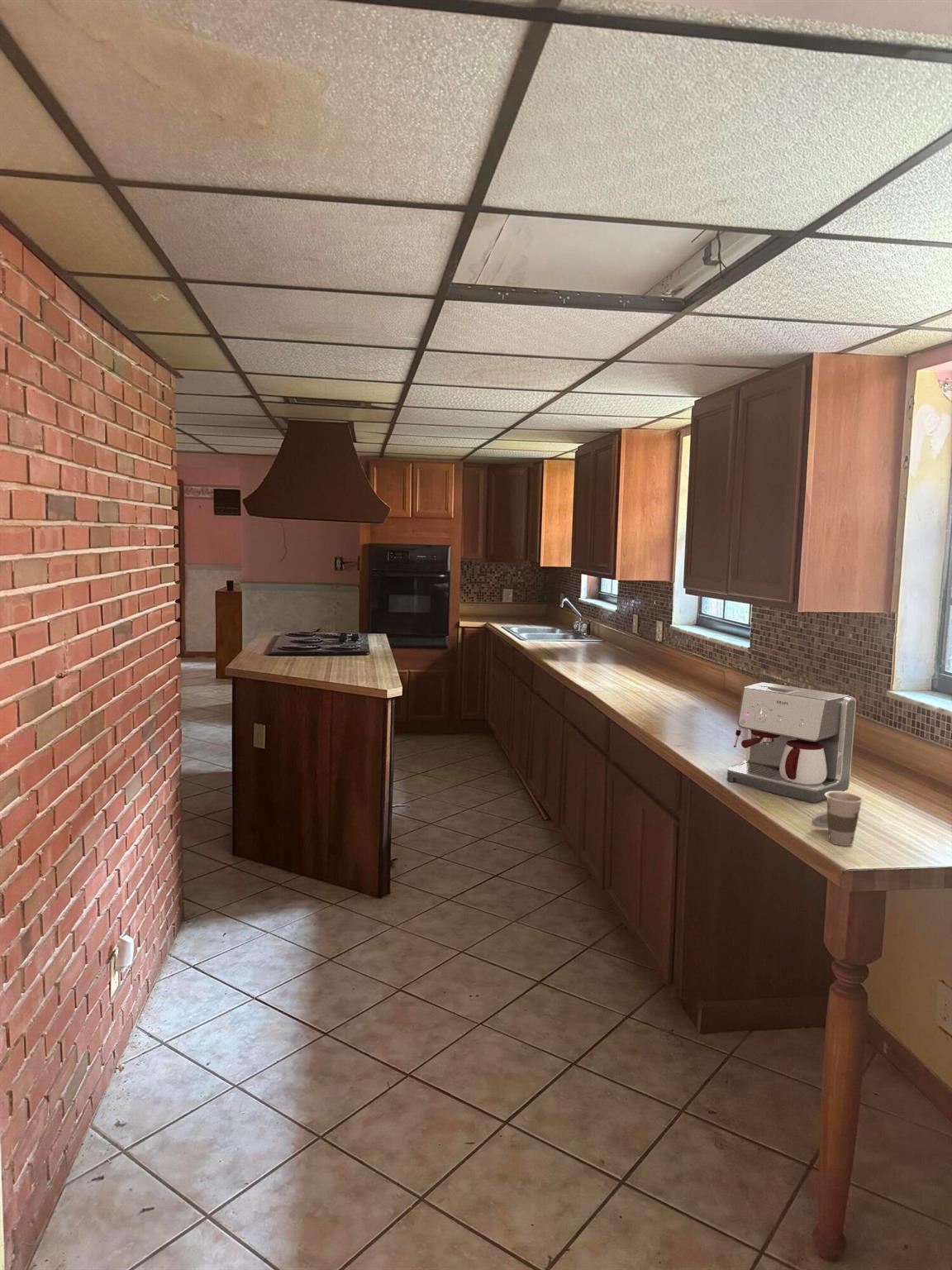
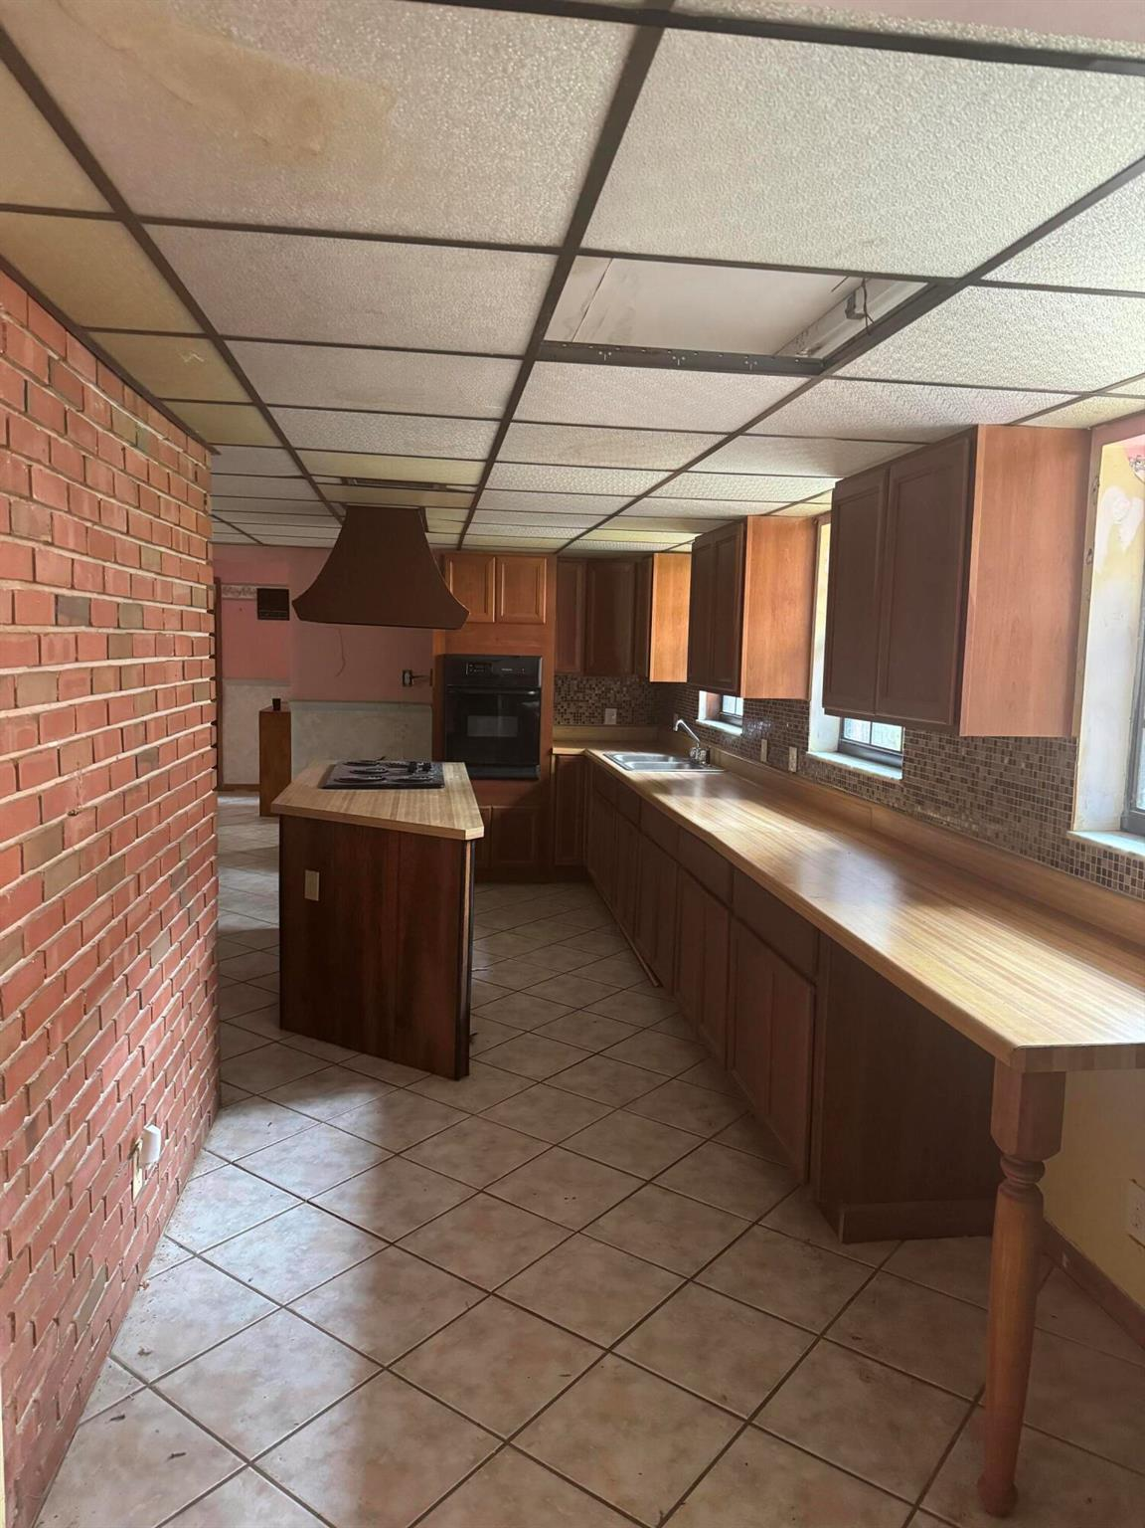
- cup (836, 815)
- coffee maker (789, 738)
